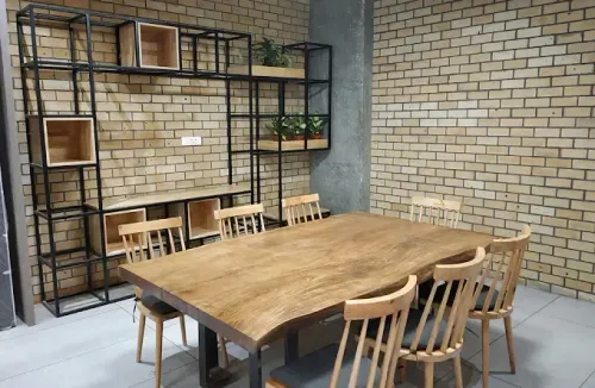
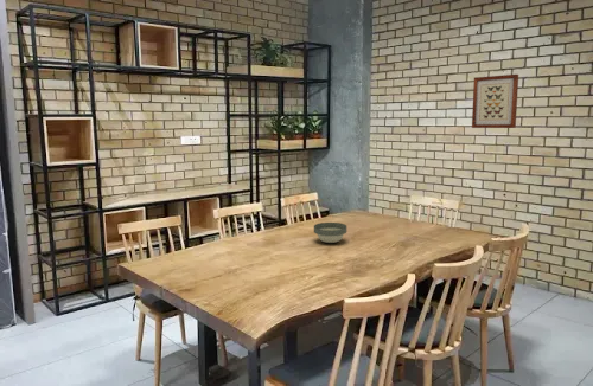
+ bowl (330, 233)
+ wall art (493, 102)
